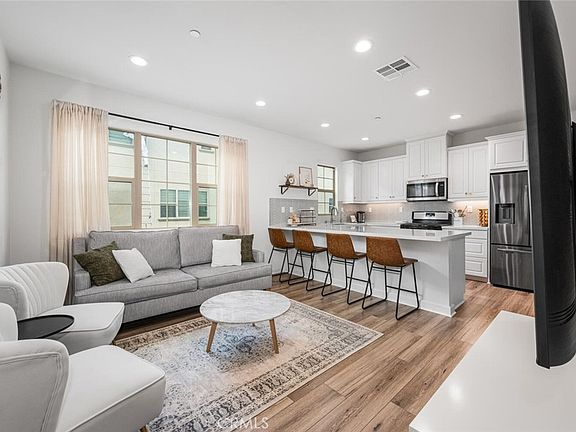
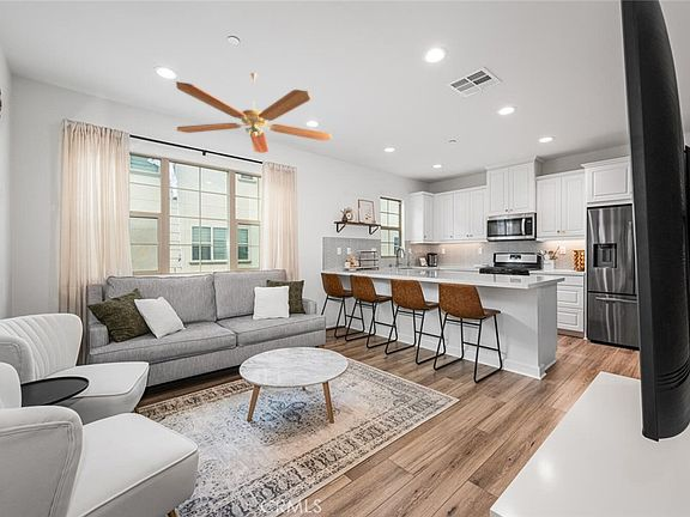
+ ceiling fan (254, 107)
